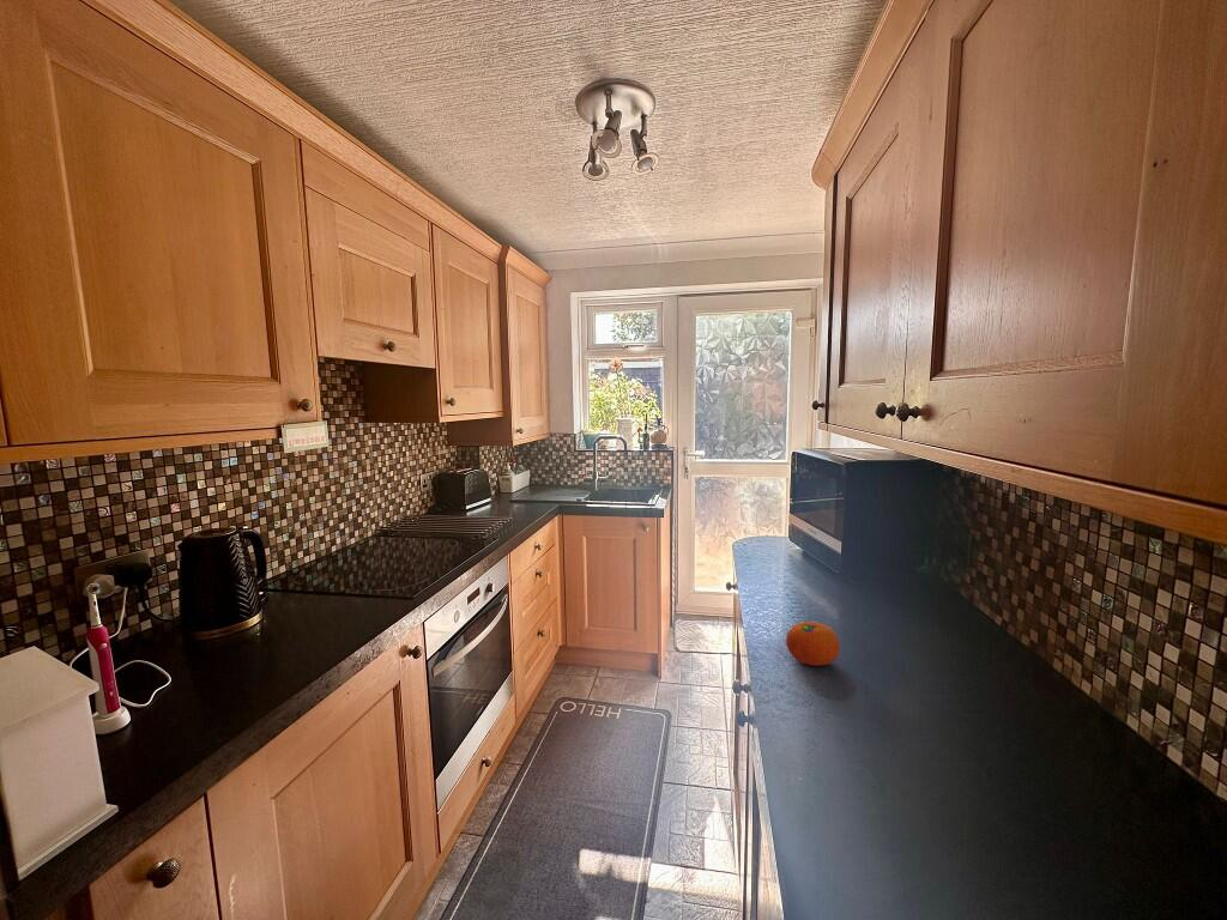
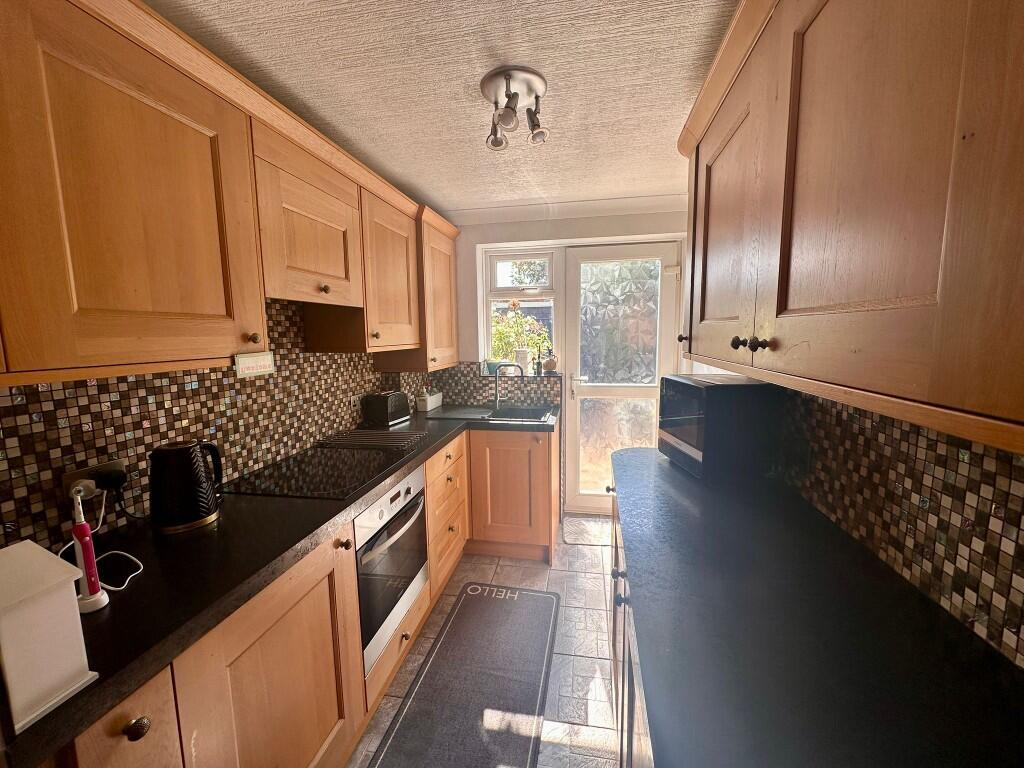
- fruit (811, 643)
